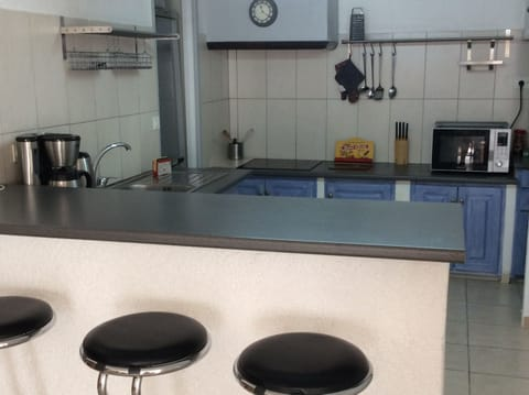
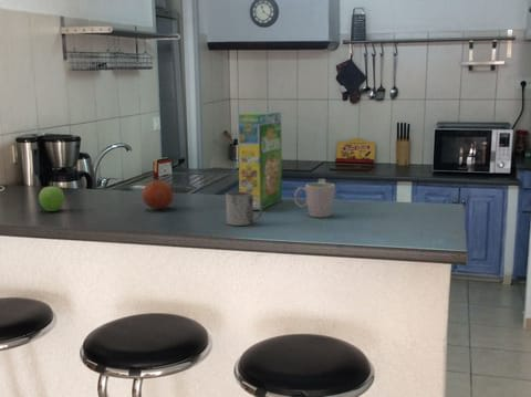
+ mug (244, 208)
+ mug (314, 199)
+ fruit (51, 198)
+ cereal box (260, 159)
+ fruit (157, 195)
